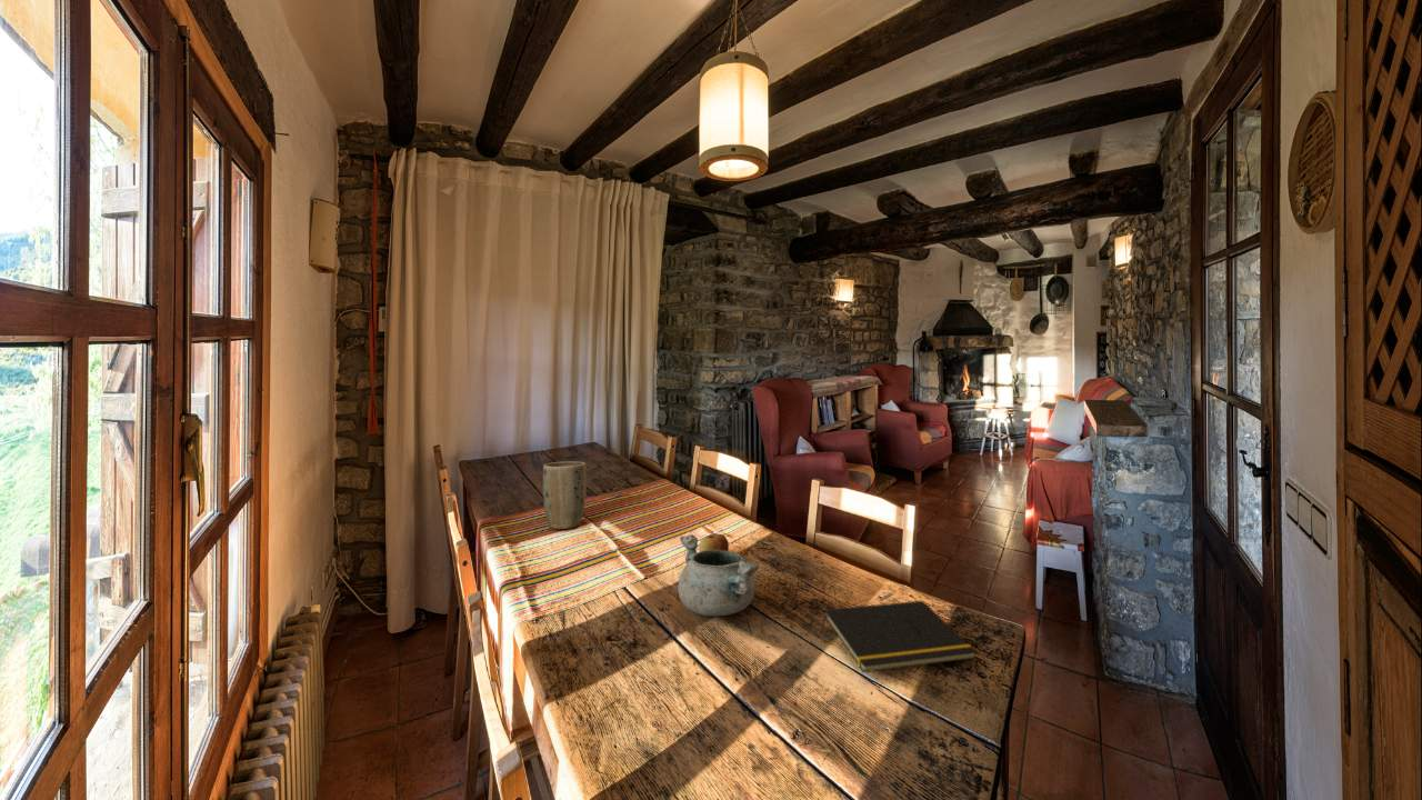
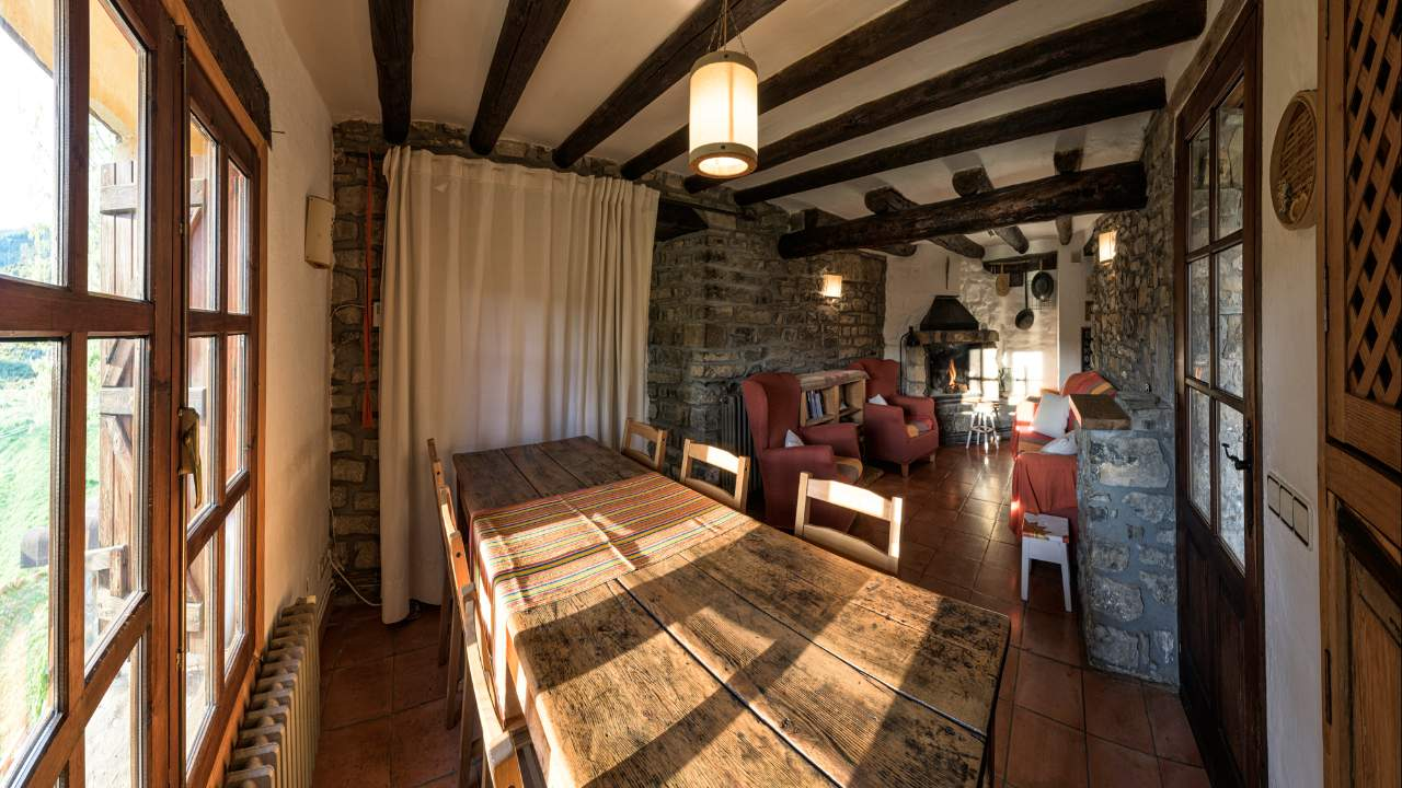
- notepad (895, 632)
- plant pot (564, 494)
- apple (713, 546)
- decorative bowl (718, 578)
